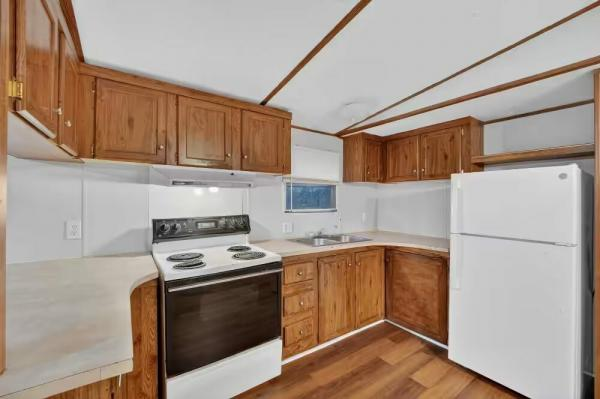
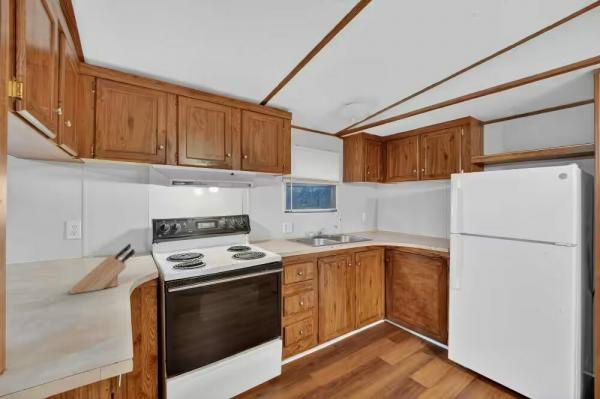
+ knife block (104, 266)
